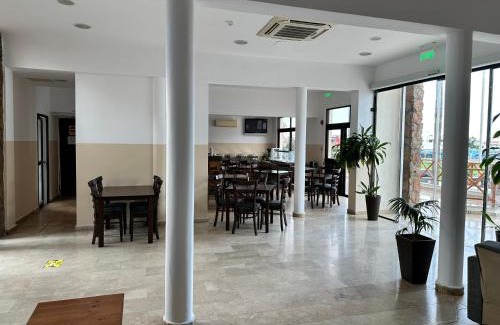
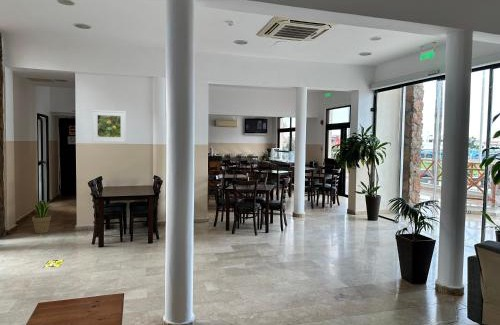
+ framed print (109, 126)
+ potted plant (42, 216)
